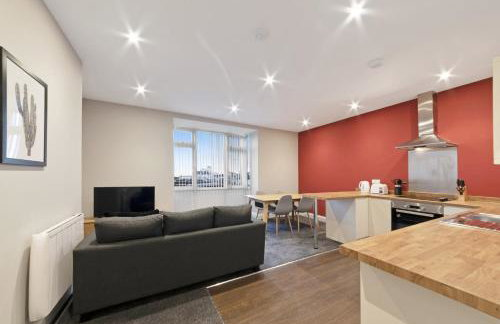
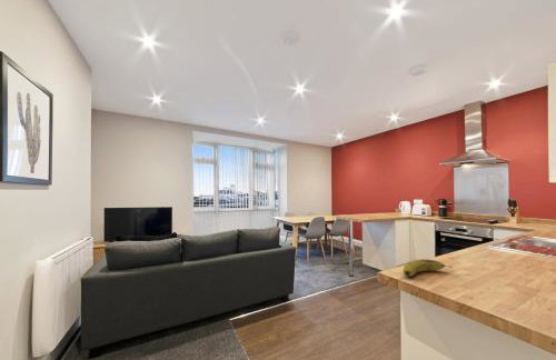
+ fruit (426, 269)
